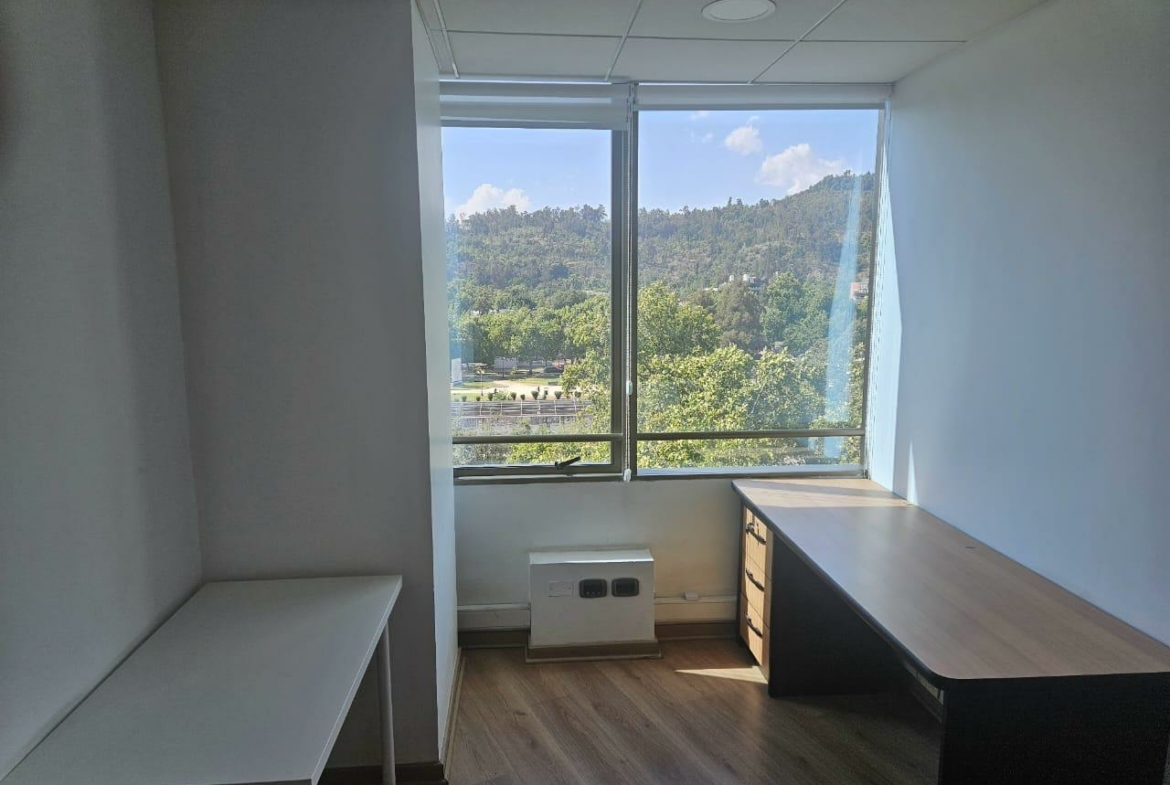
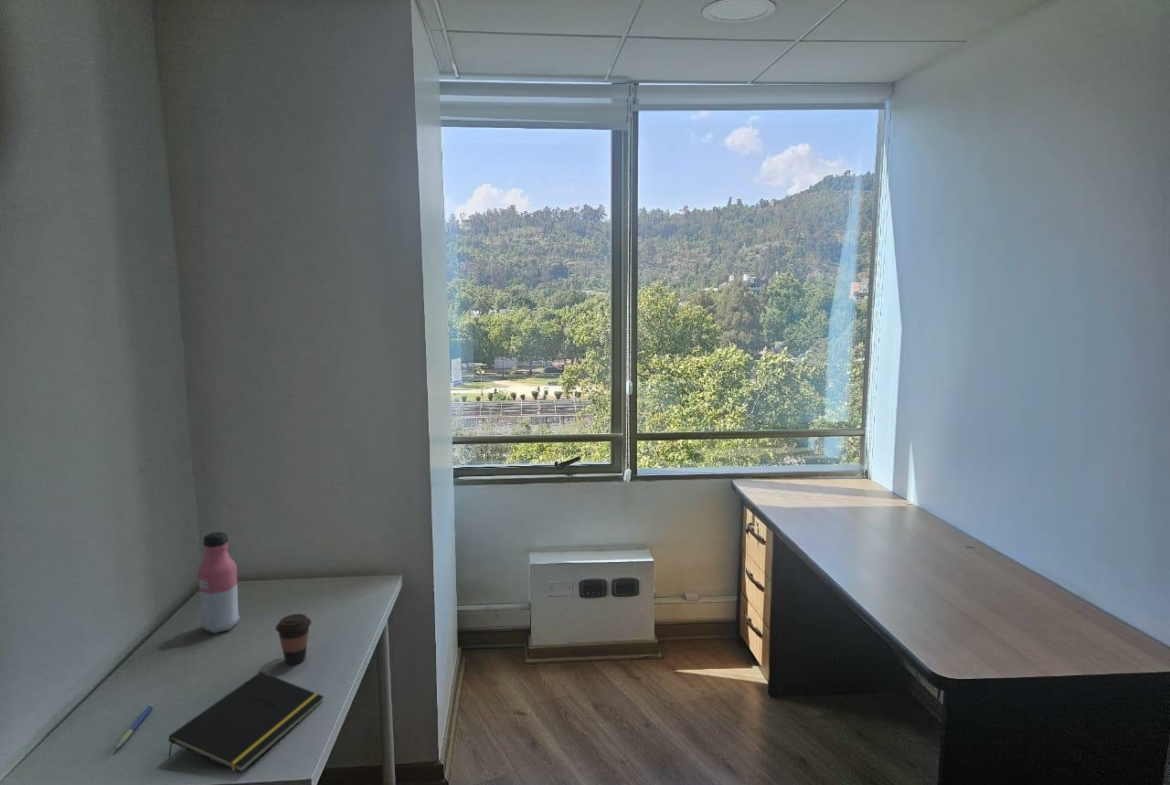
+ water bottle (218, 580)
+ pen (135, 725)
+ notepad (251, 717)
+ coffee cup (294, 639)
